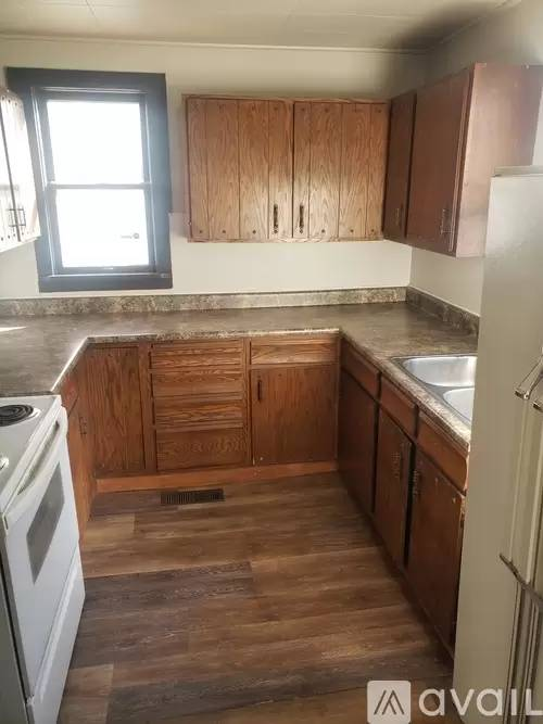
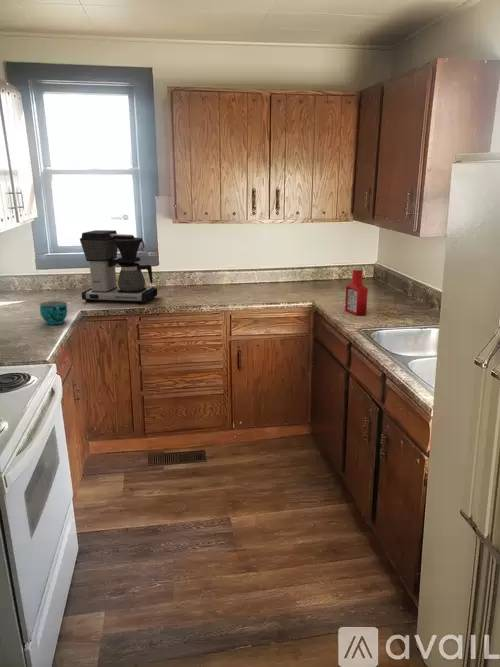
+ soap bottle (356, 289)
+ cup (55, 313)
+ coffee maker (120, 265)
